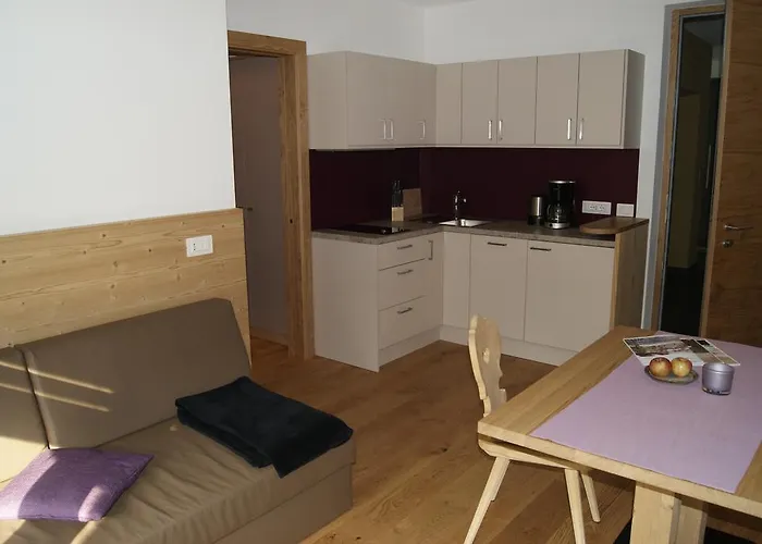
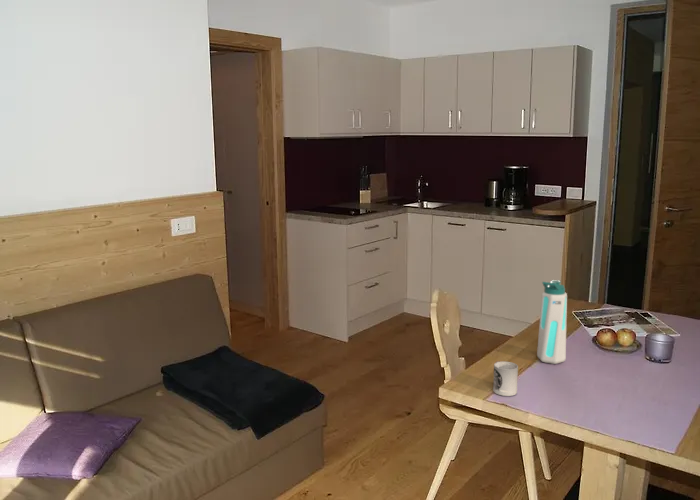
+ cup (502, 376)
+ water bottle (552, 321)
